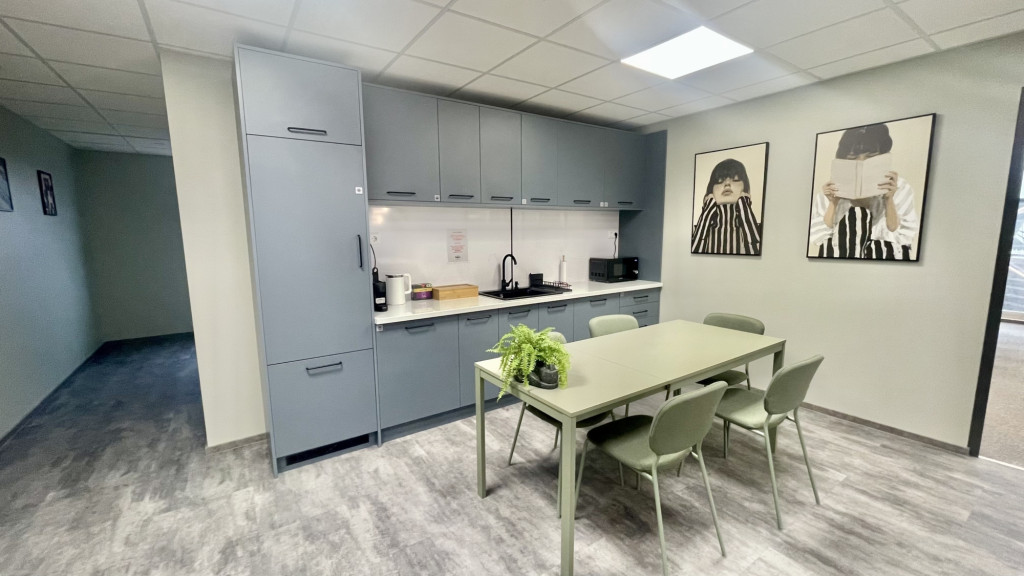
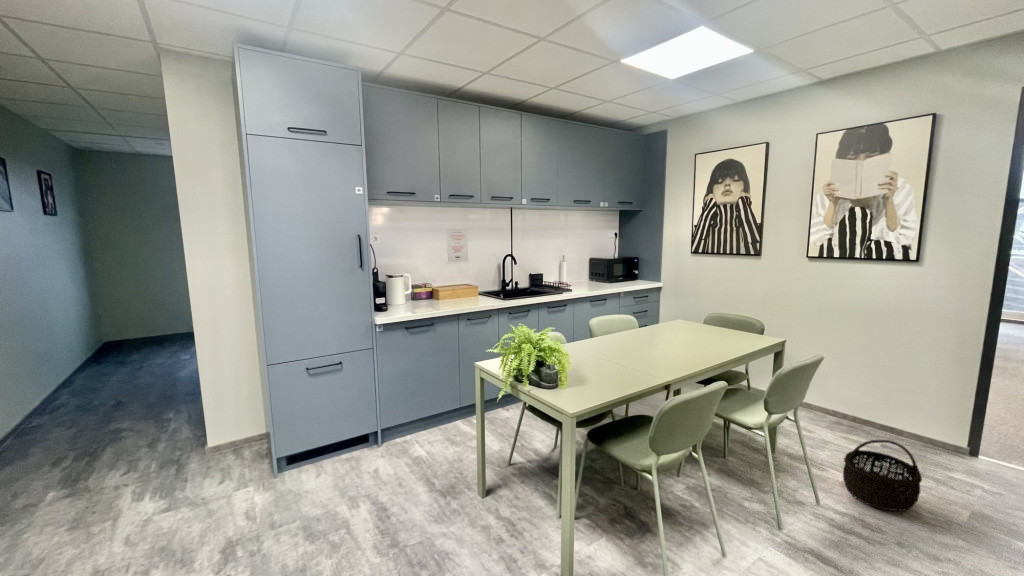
+ wicker basket (880, 469)
